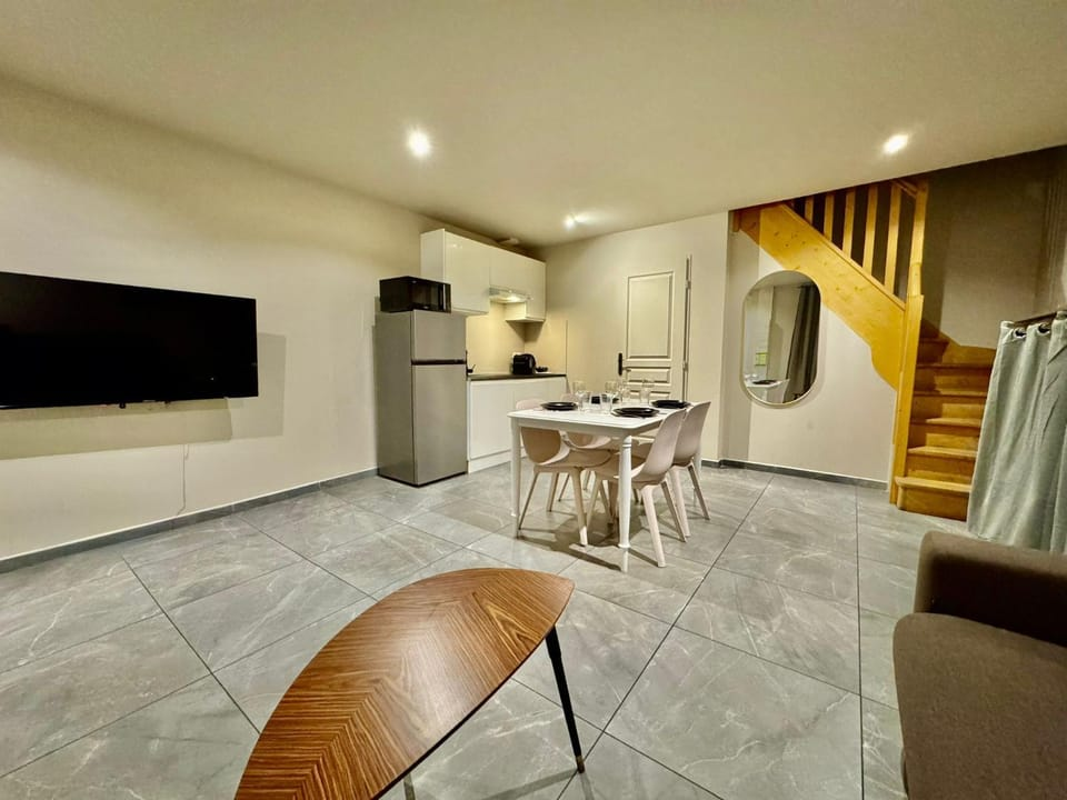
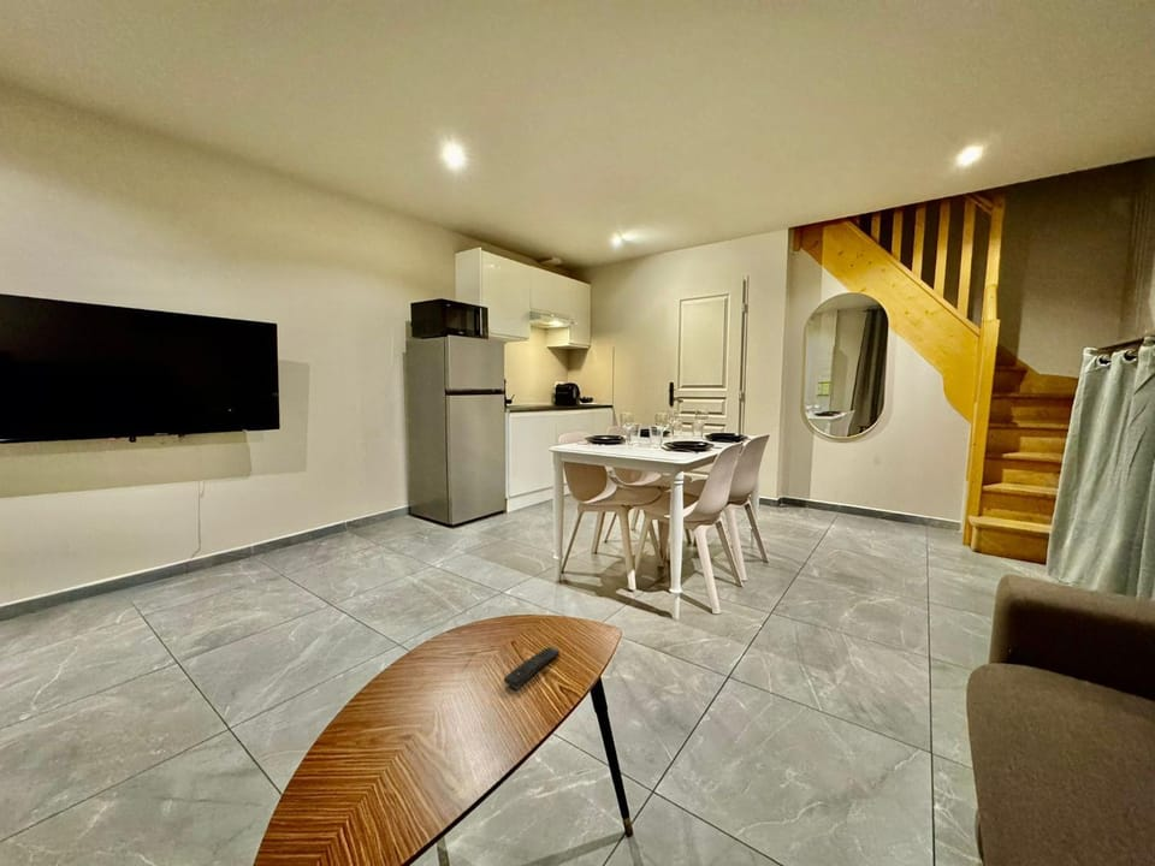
+ remote control (534, 664)
